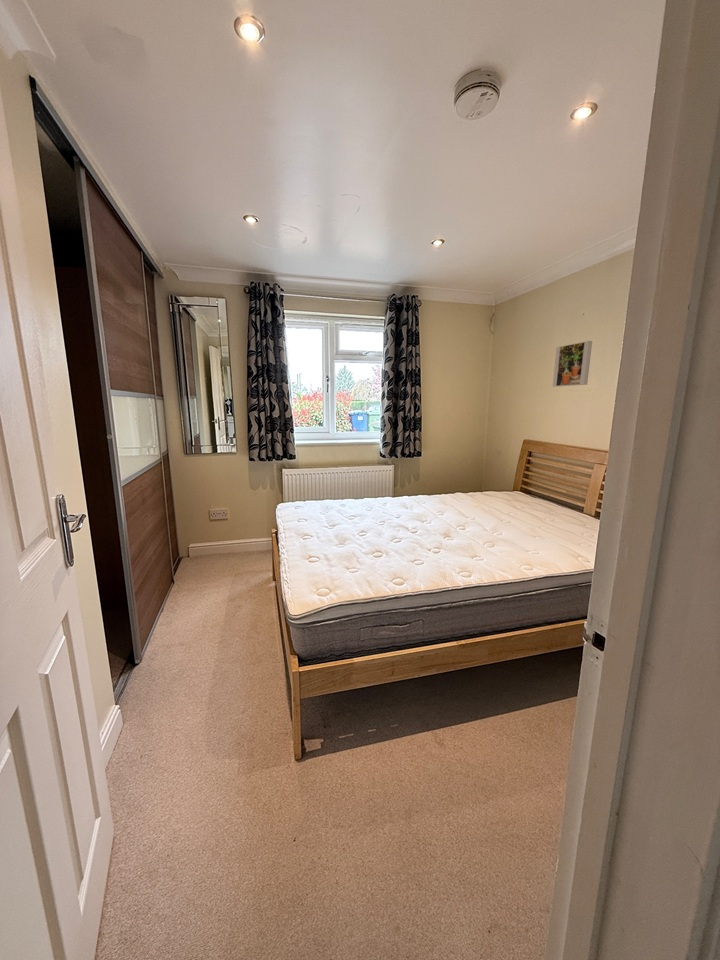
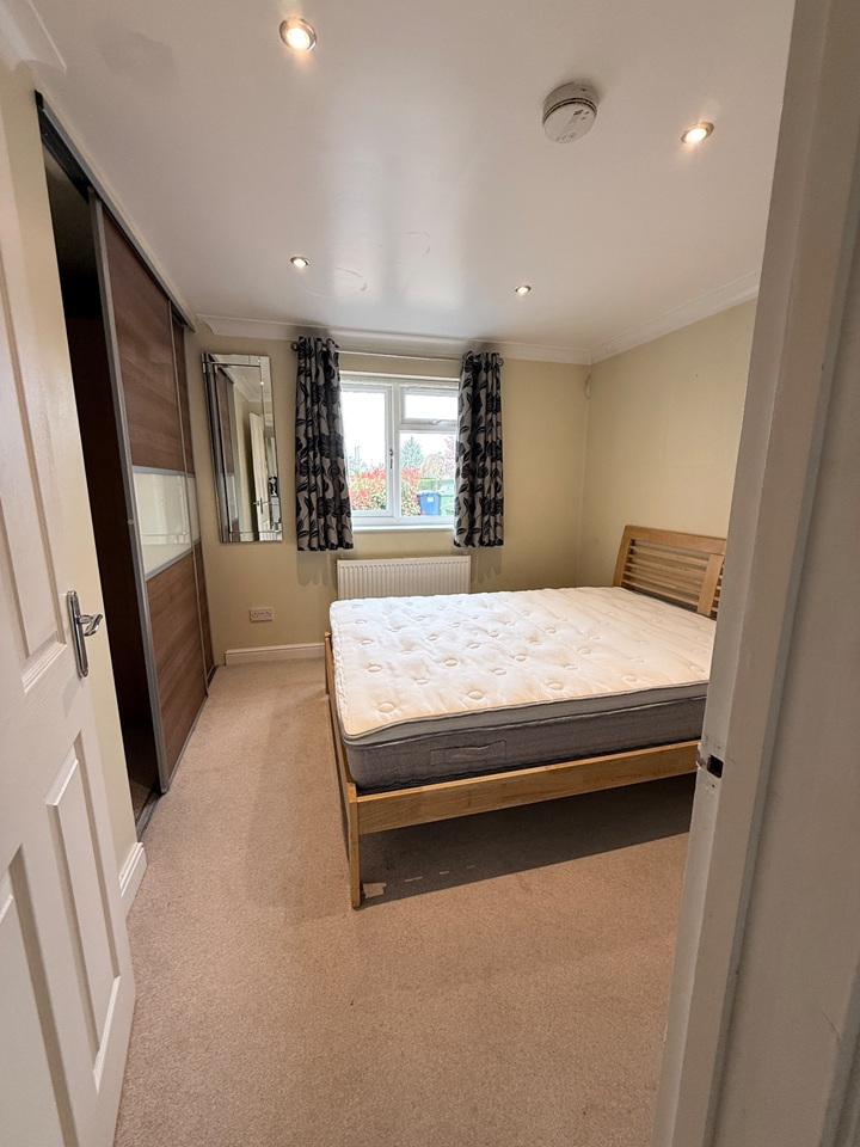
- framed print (571, 365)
